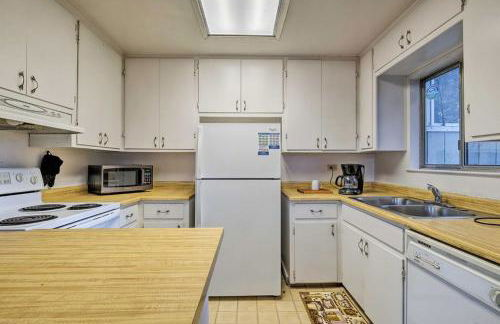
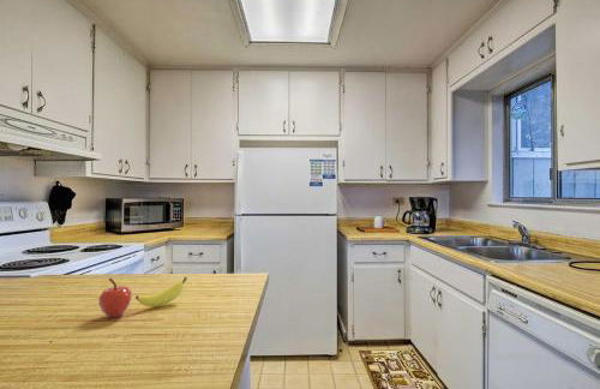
+ fruit (146, 295)
